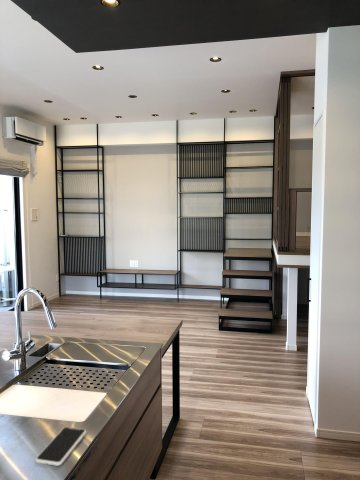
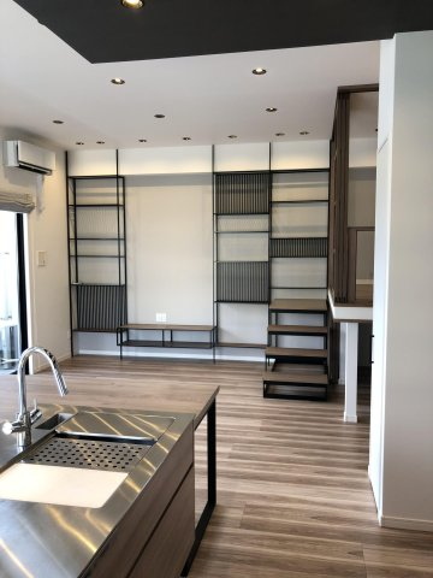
- smartphone (62, 444)
